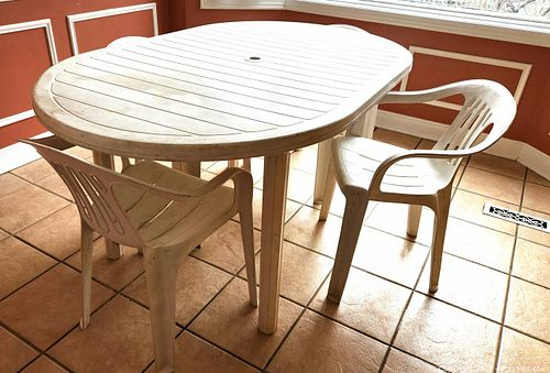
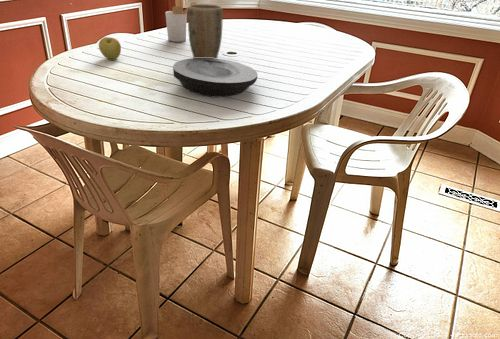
+ plant pot (205, 33)
+ plate (215, 77)
+ apple (110, 48)
+ utensil holder (181, 20)
